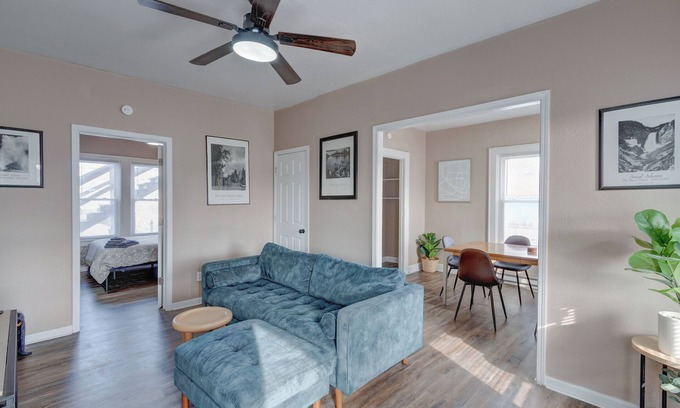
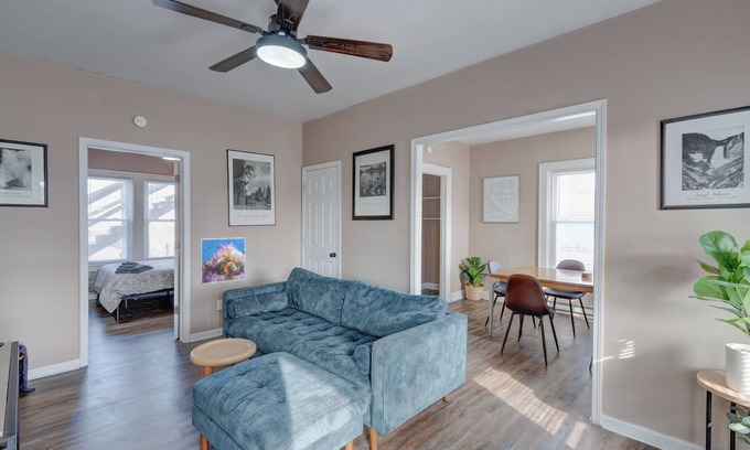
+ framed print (223, 259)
